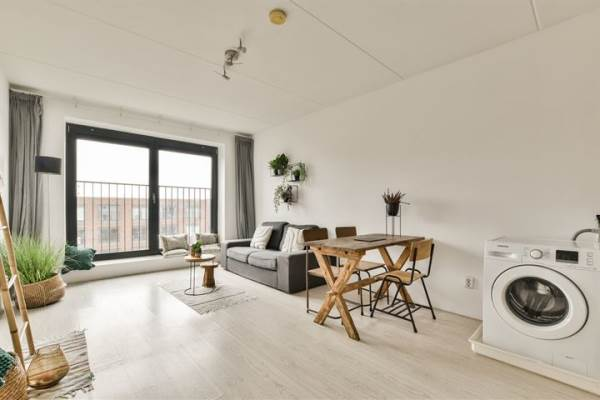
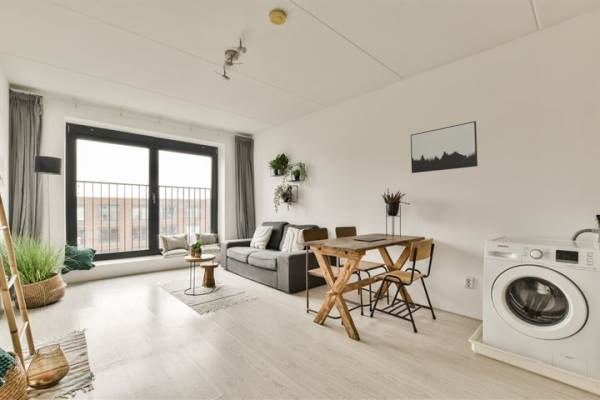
+ wall art (441, 149)
